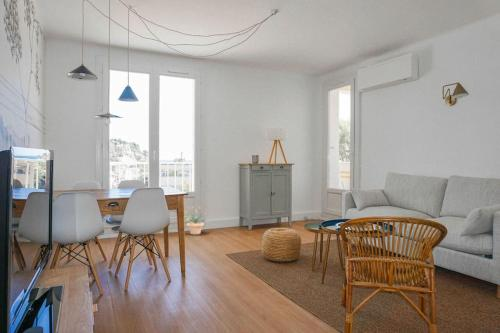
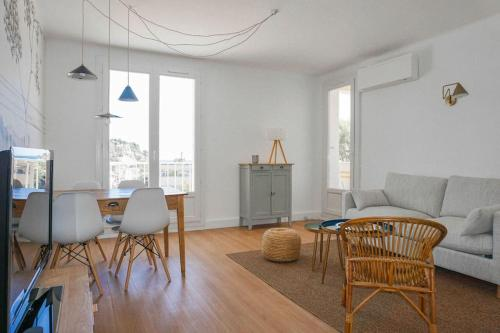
- potted plant (194, 219)
